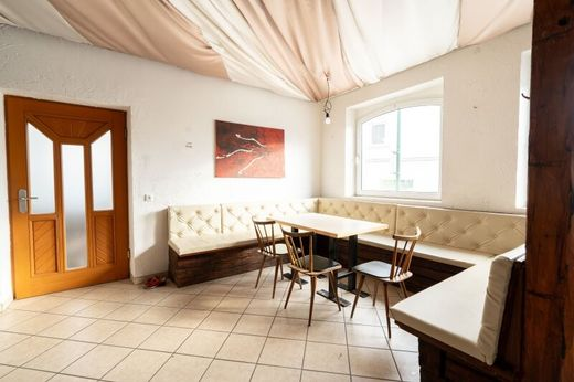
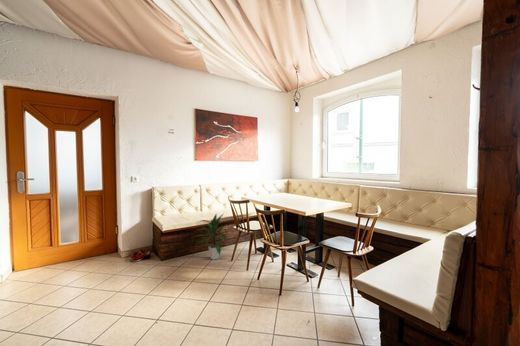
+ indoor plant (213, 236)
